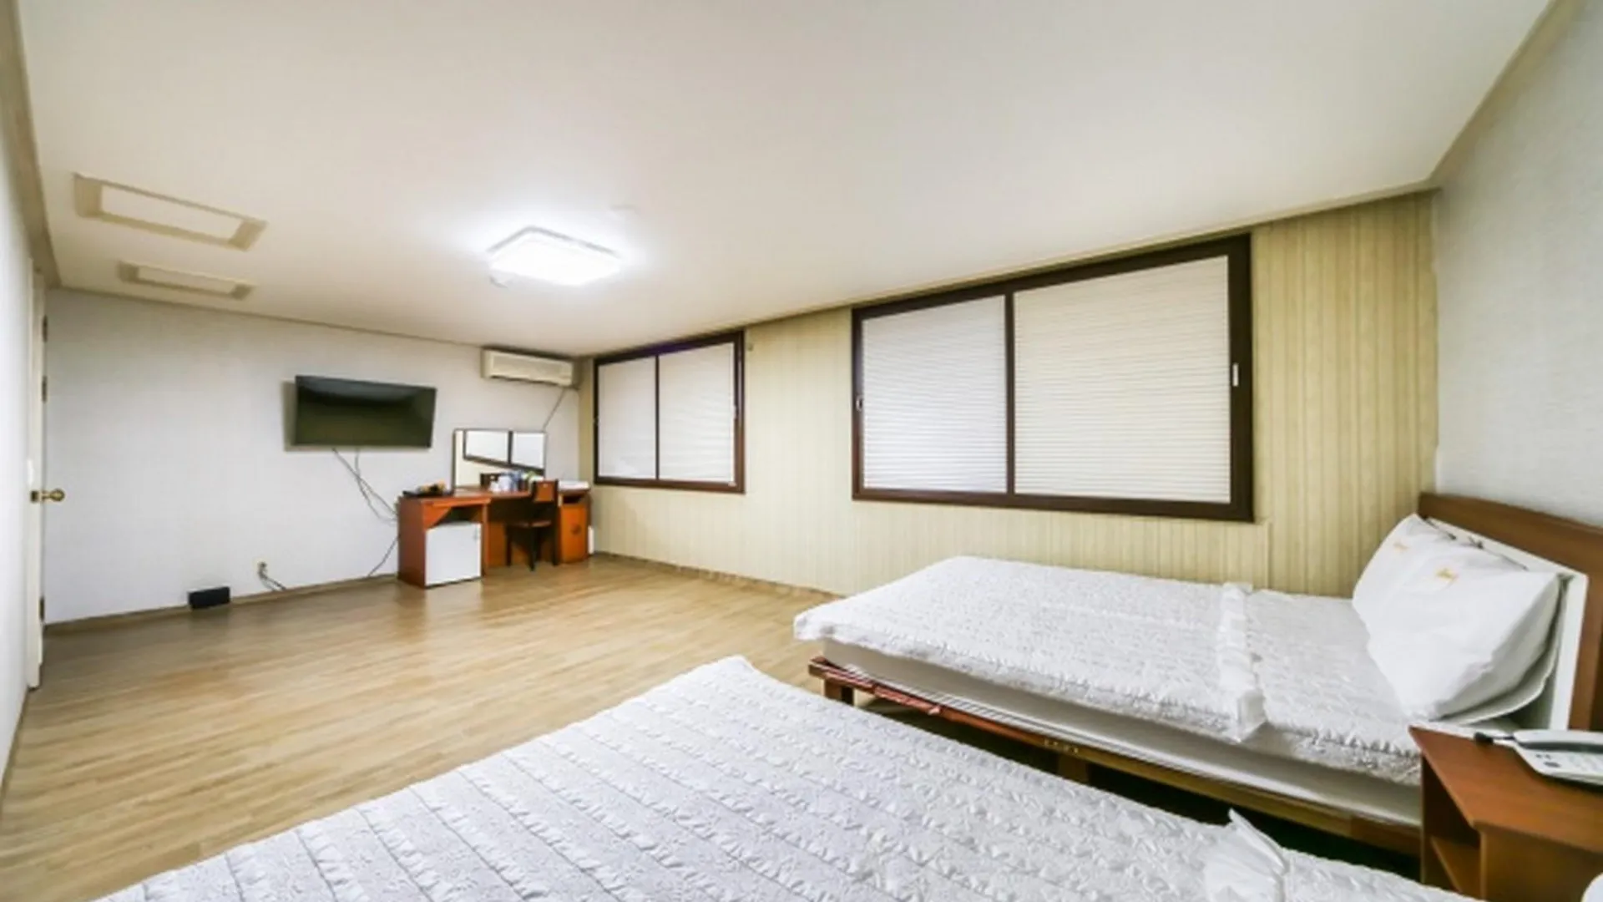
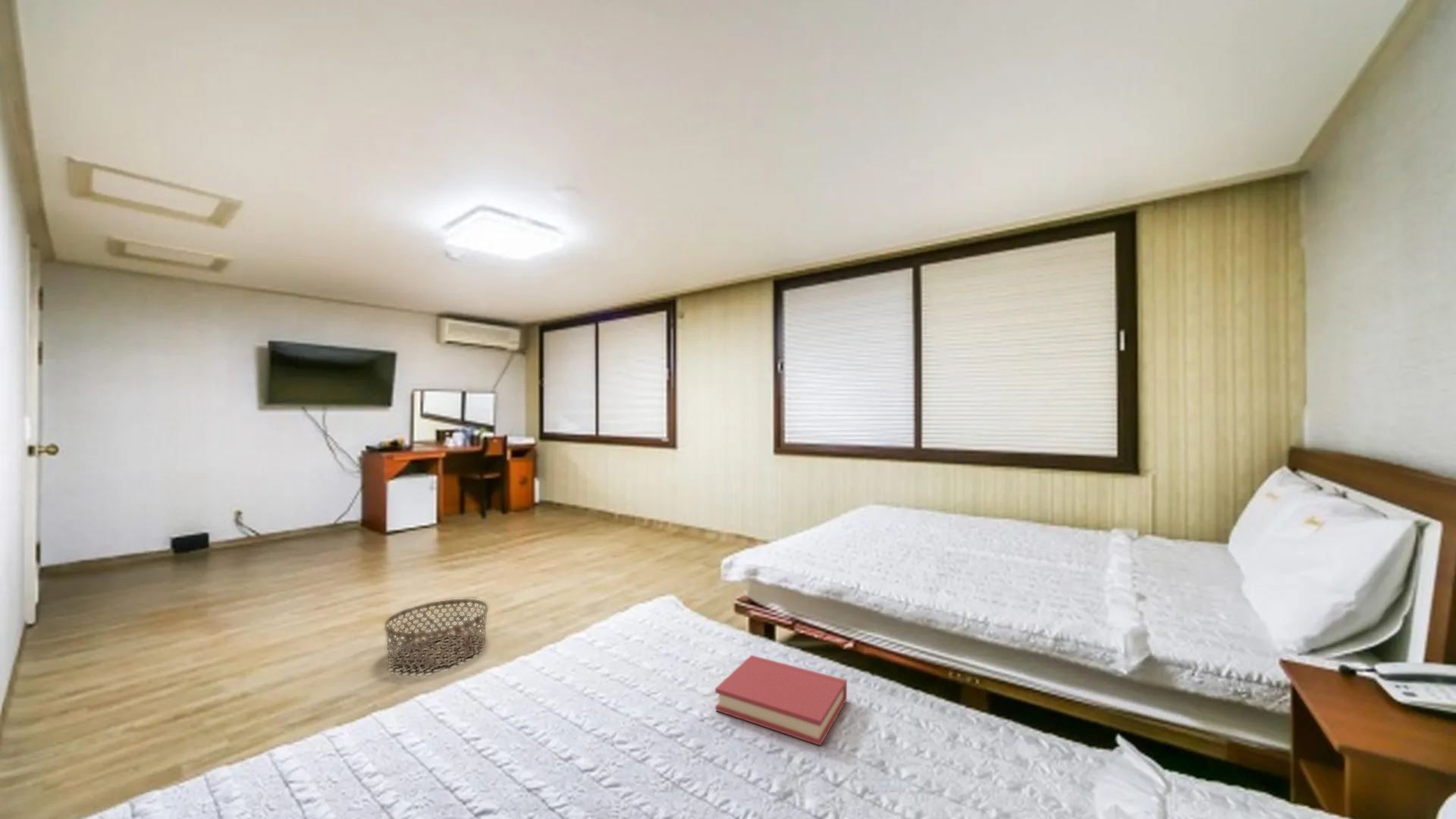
+ basket (438, 632)
+ hardback book (782, 694)
